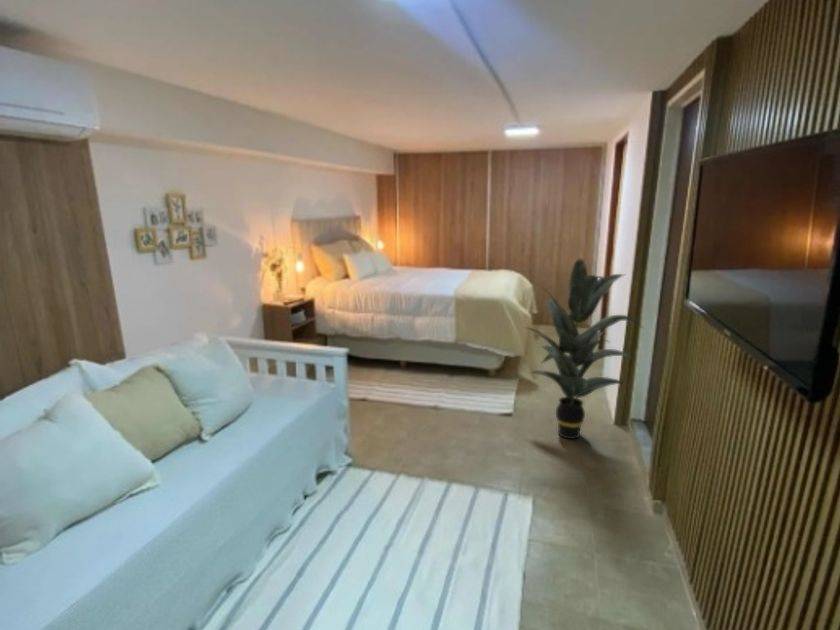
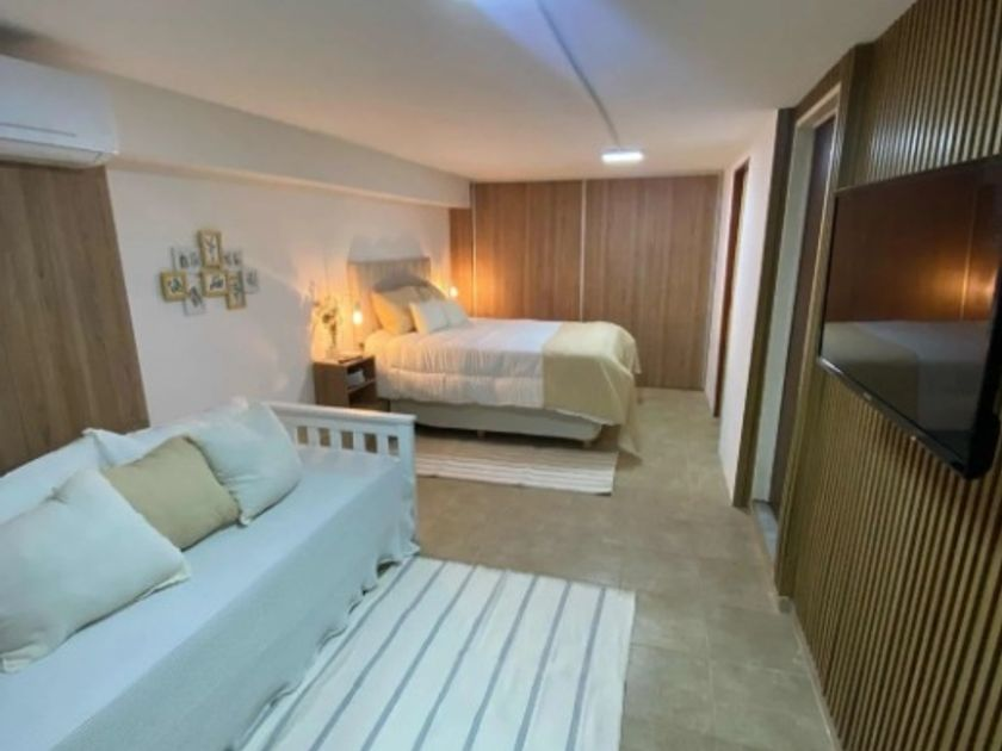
- indoor plant (578, 349)
